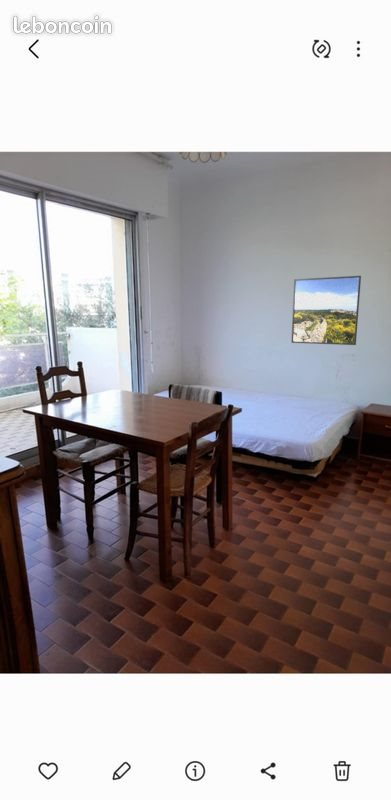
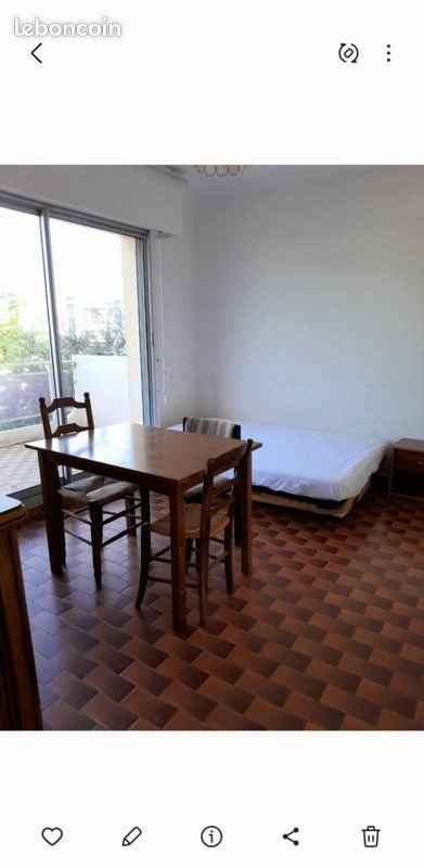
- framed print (324, 311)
